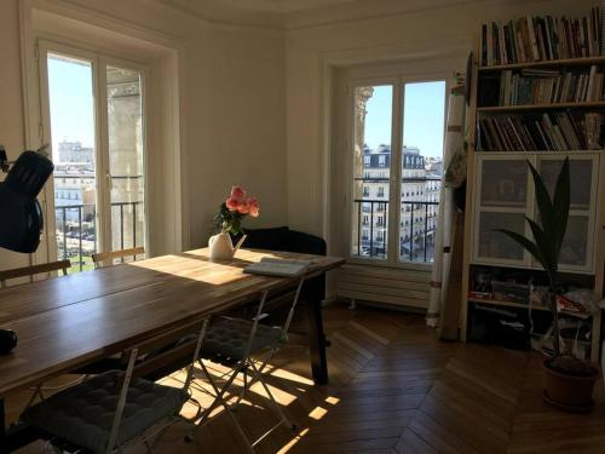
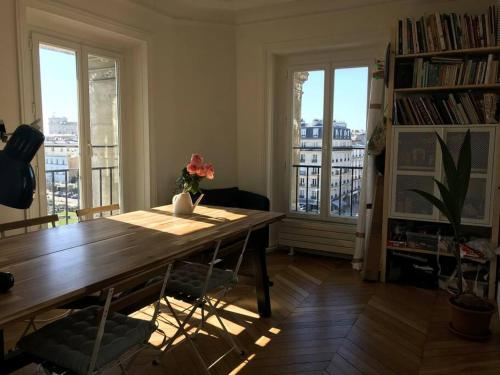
- book (283, 264)
